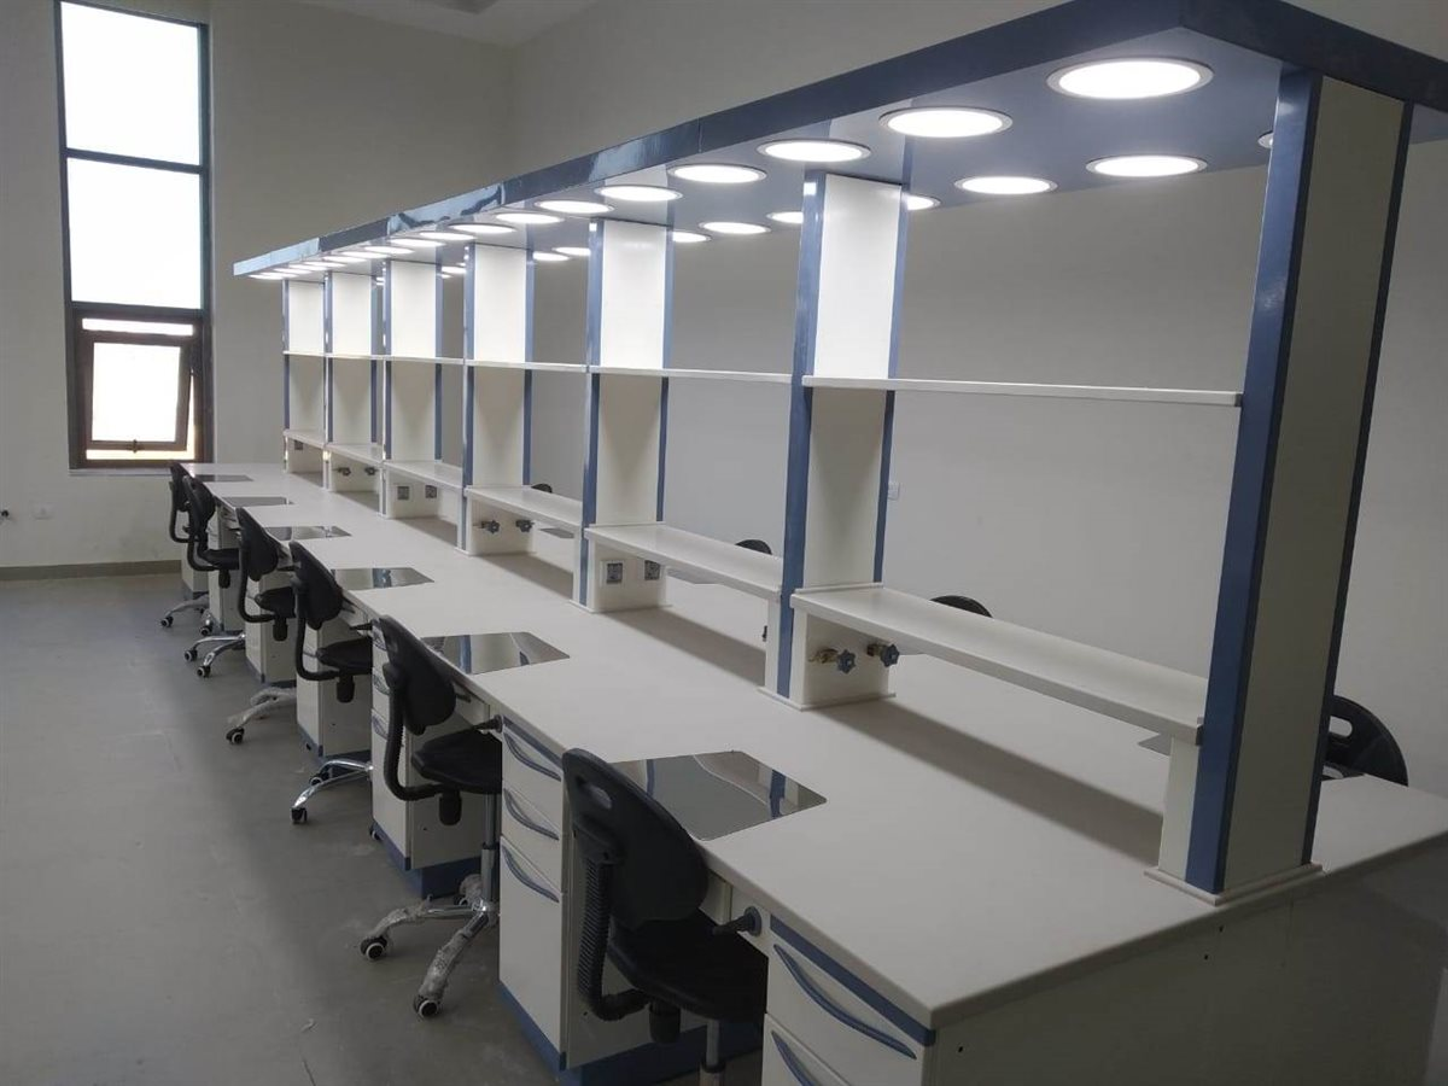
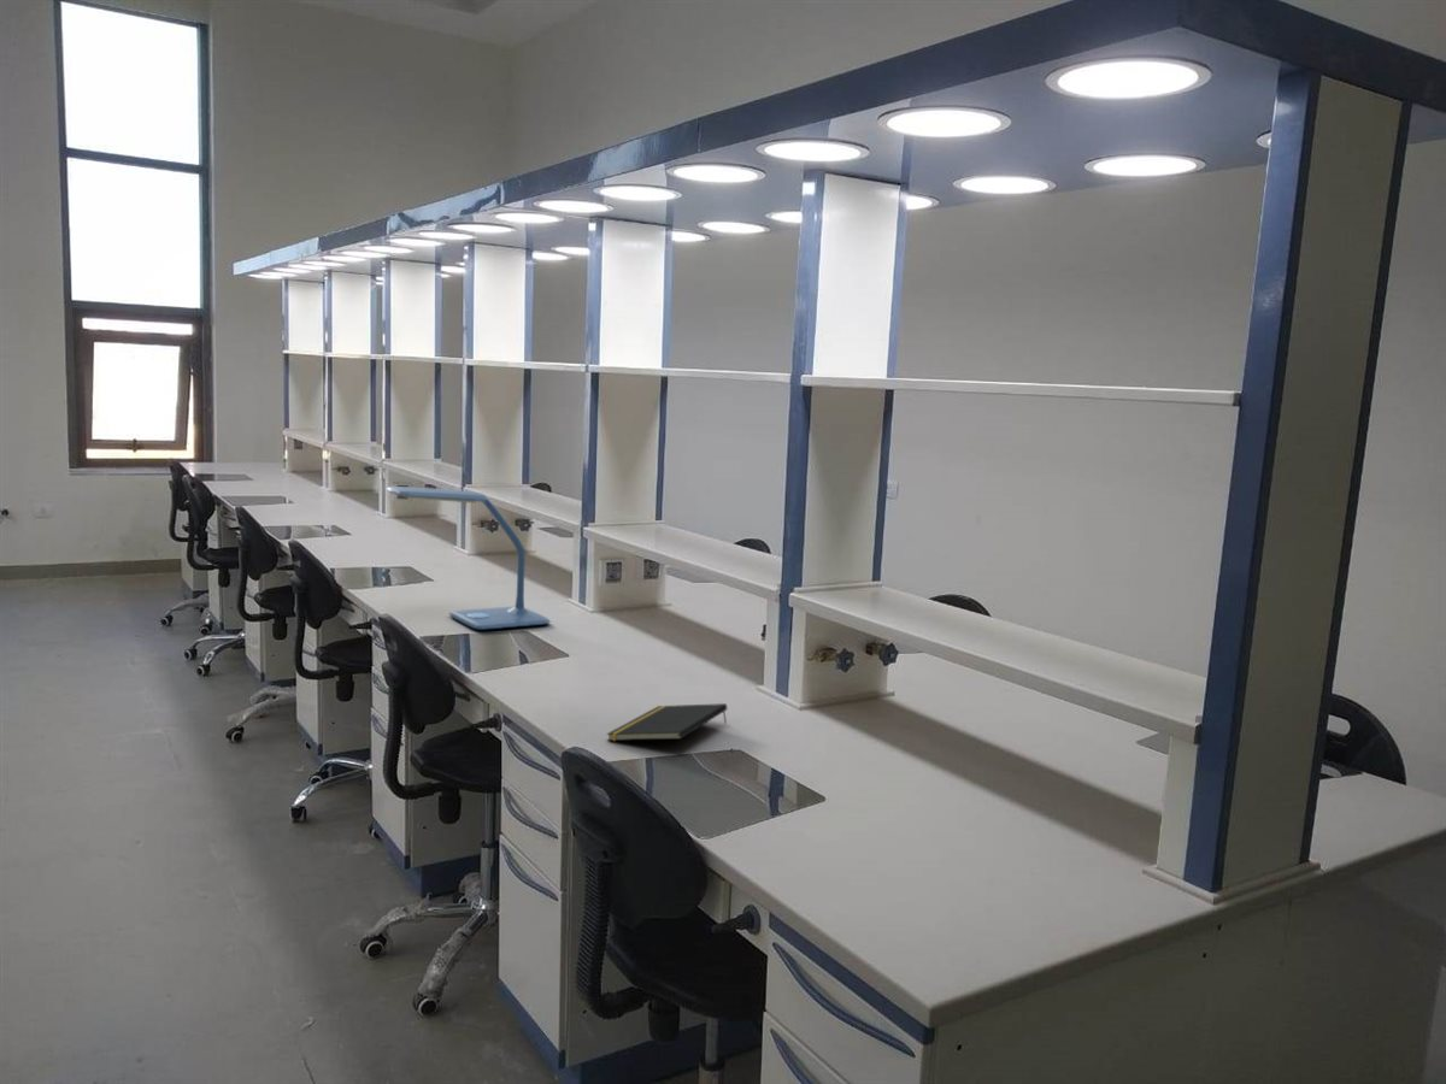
+ desk lamp (504, 530)
+ notepad (669, 721)
